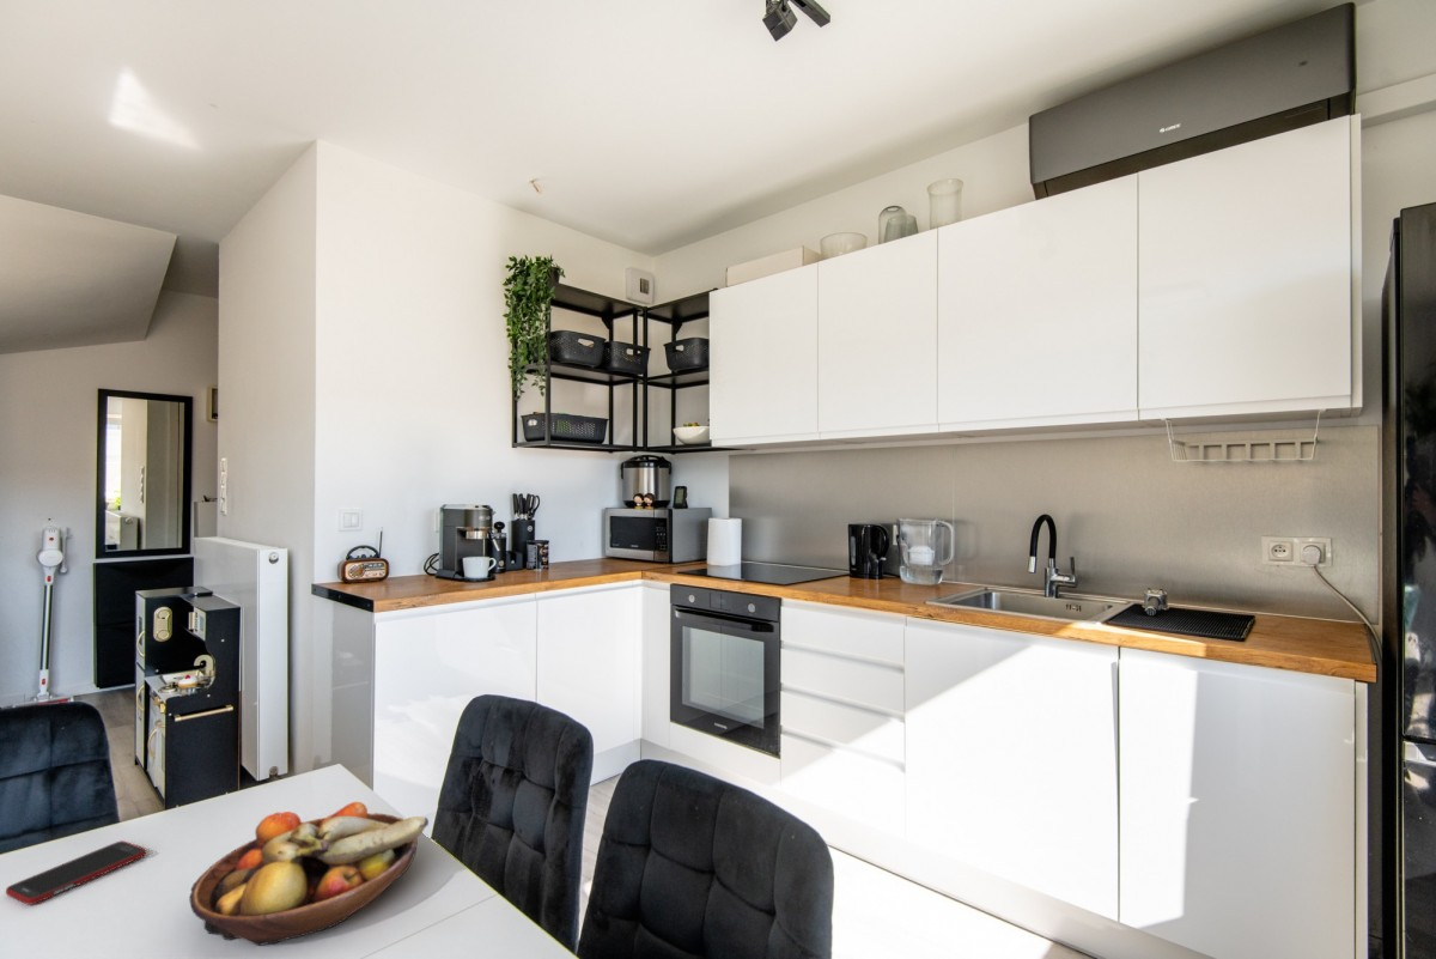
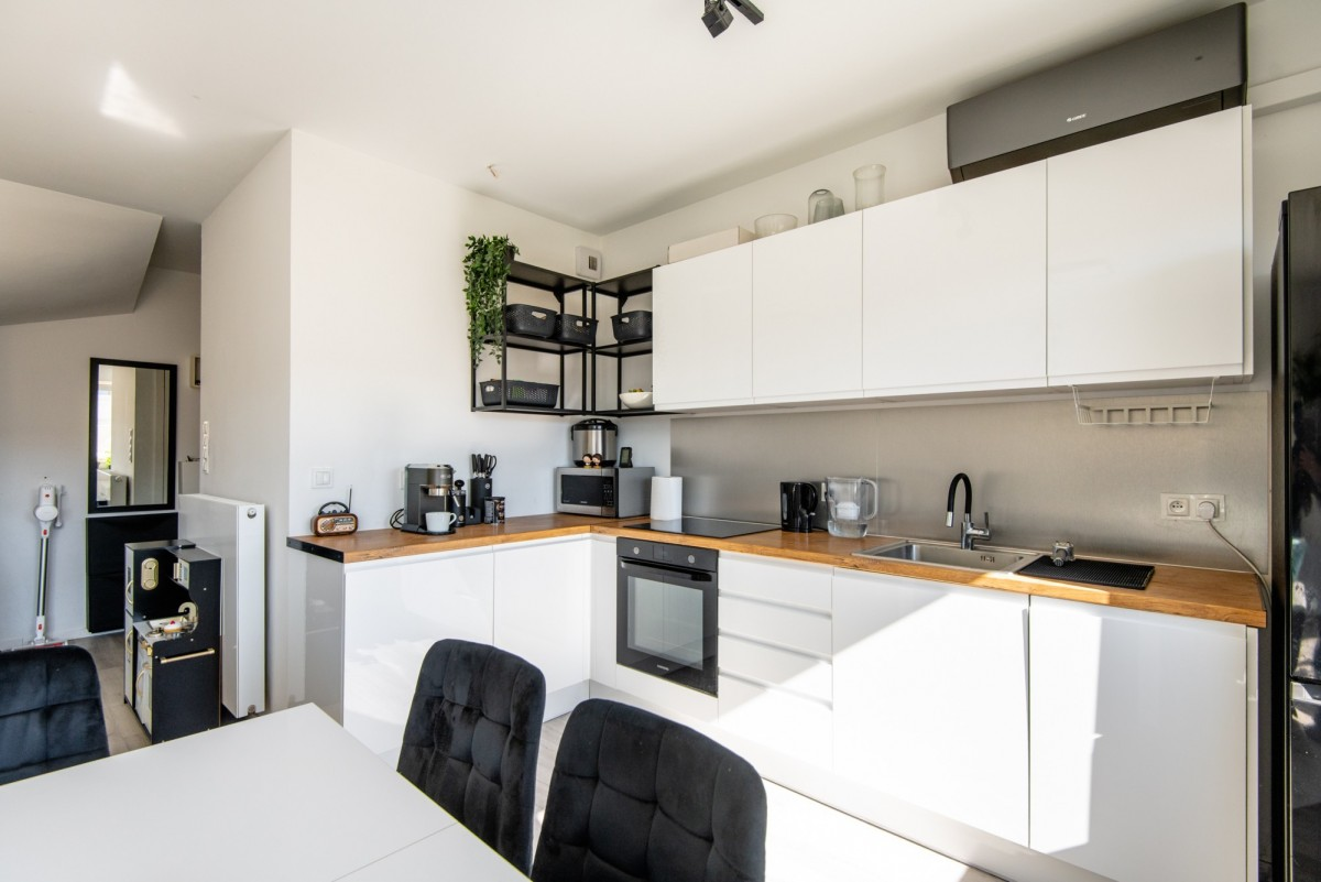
- fruit bowl (315, 850)
- cell phone (79, 870)
